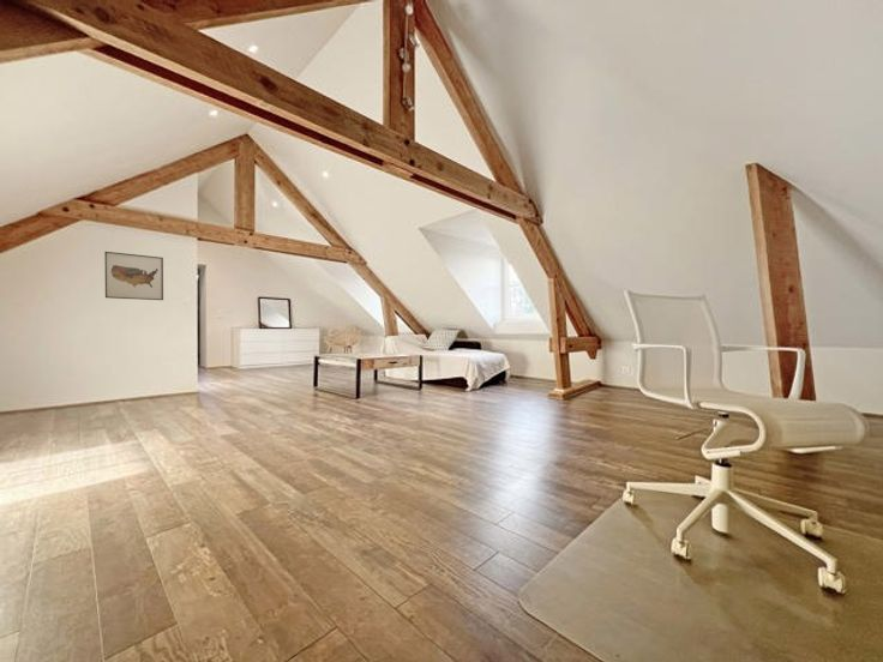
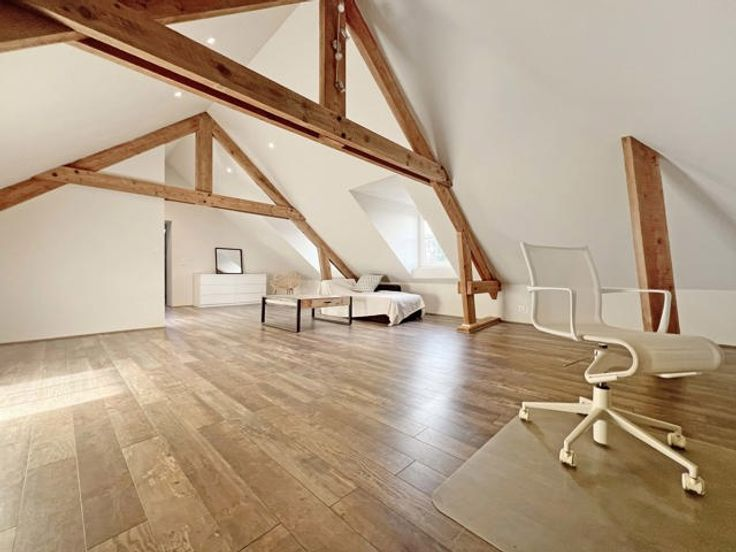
- wall art (134, 276)
